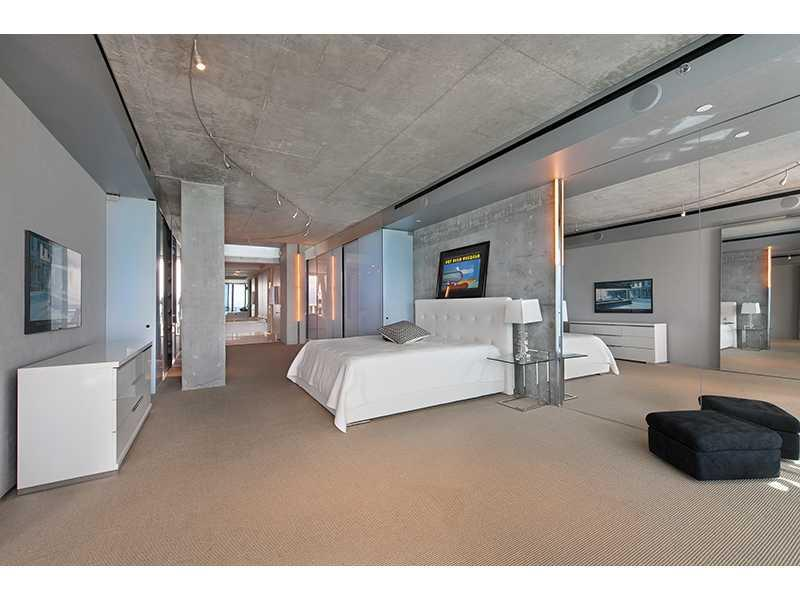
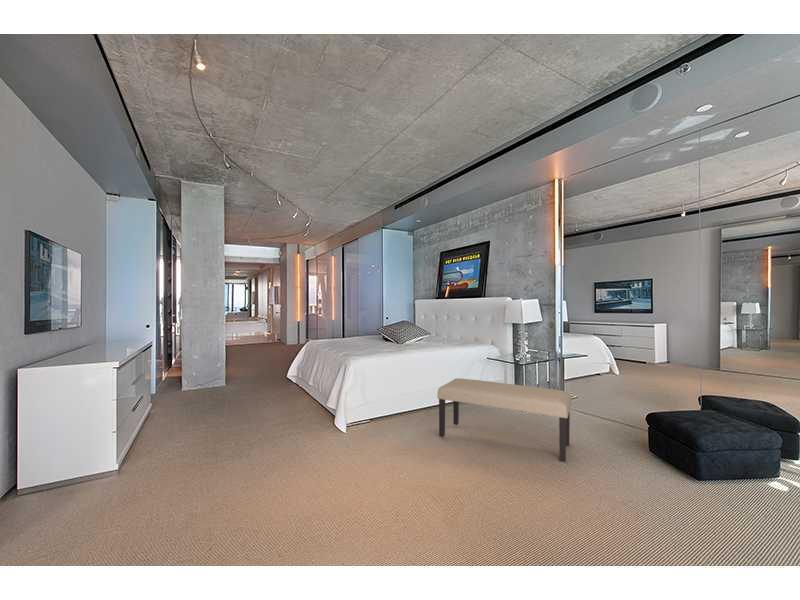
+ bench (502, 408)
